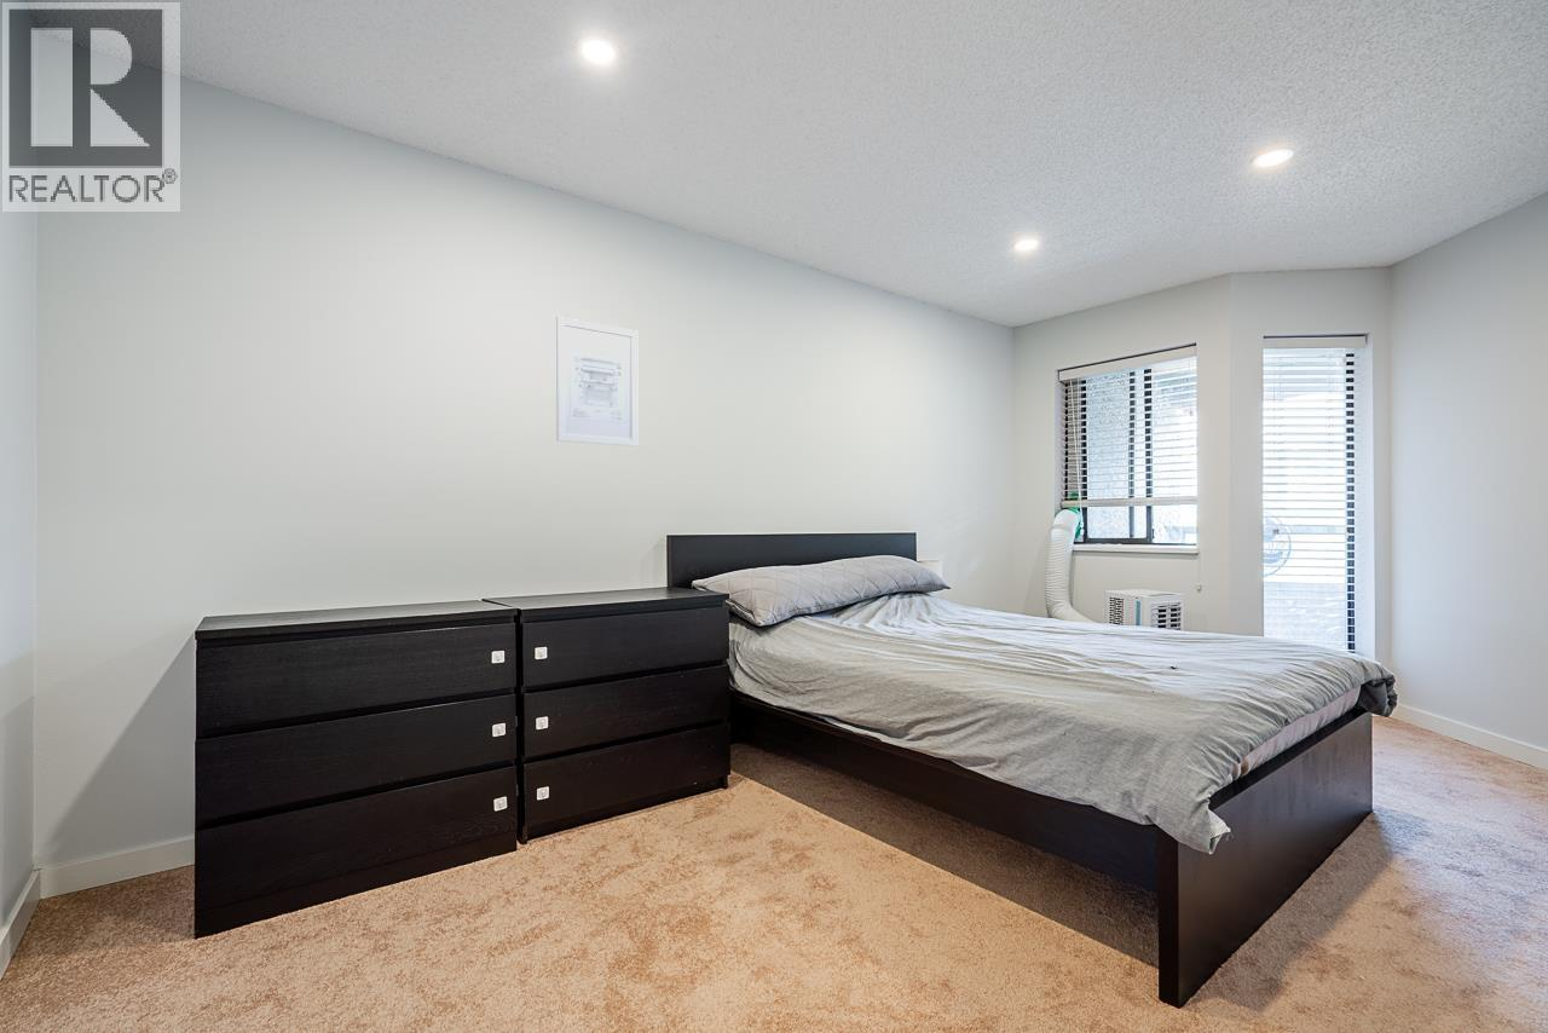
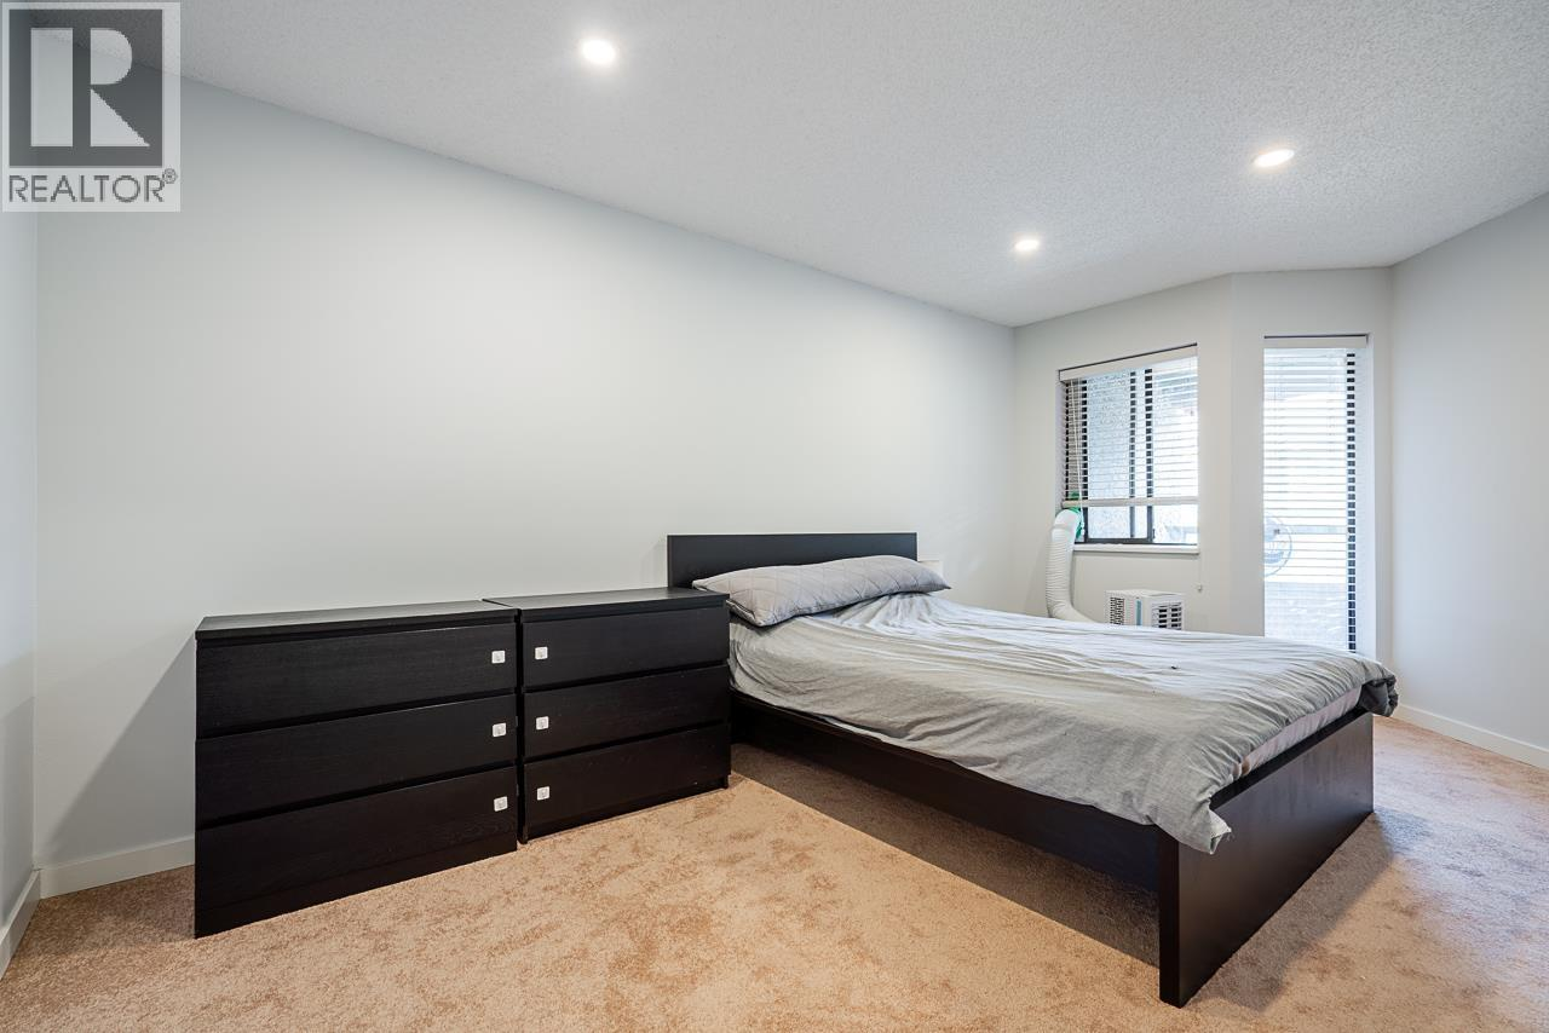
- wall art (599, 383)
